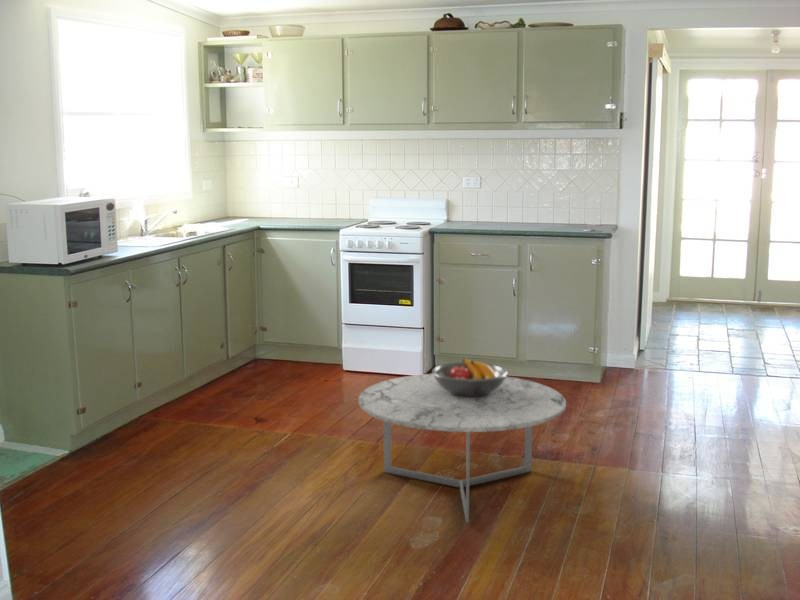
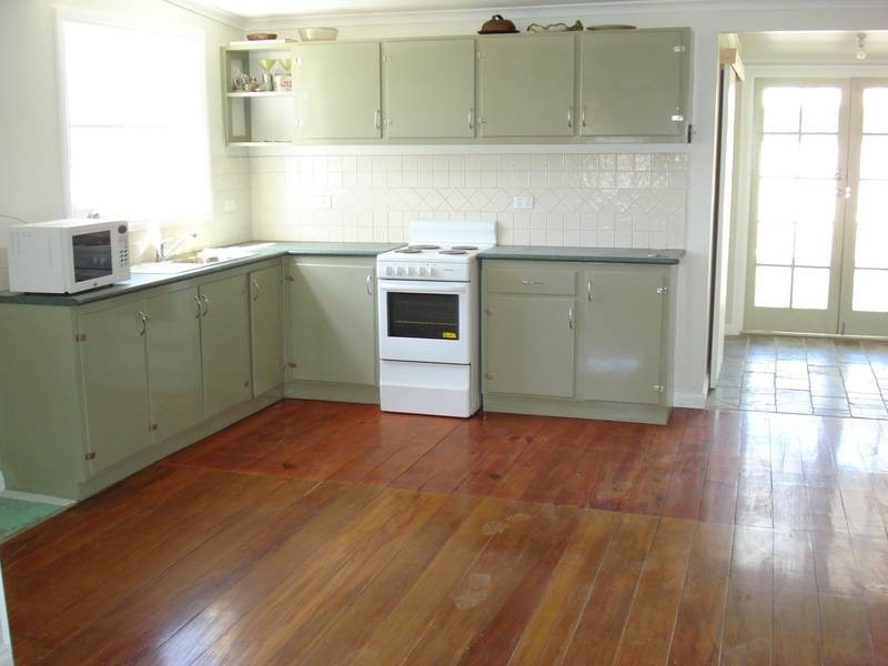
- fruit bowl (469, 378)
- coffee table (467, 442)
